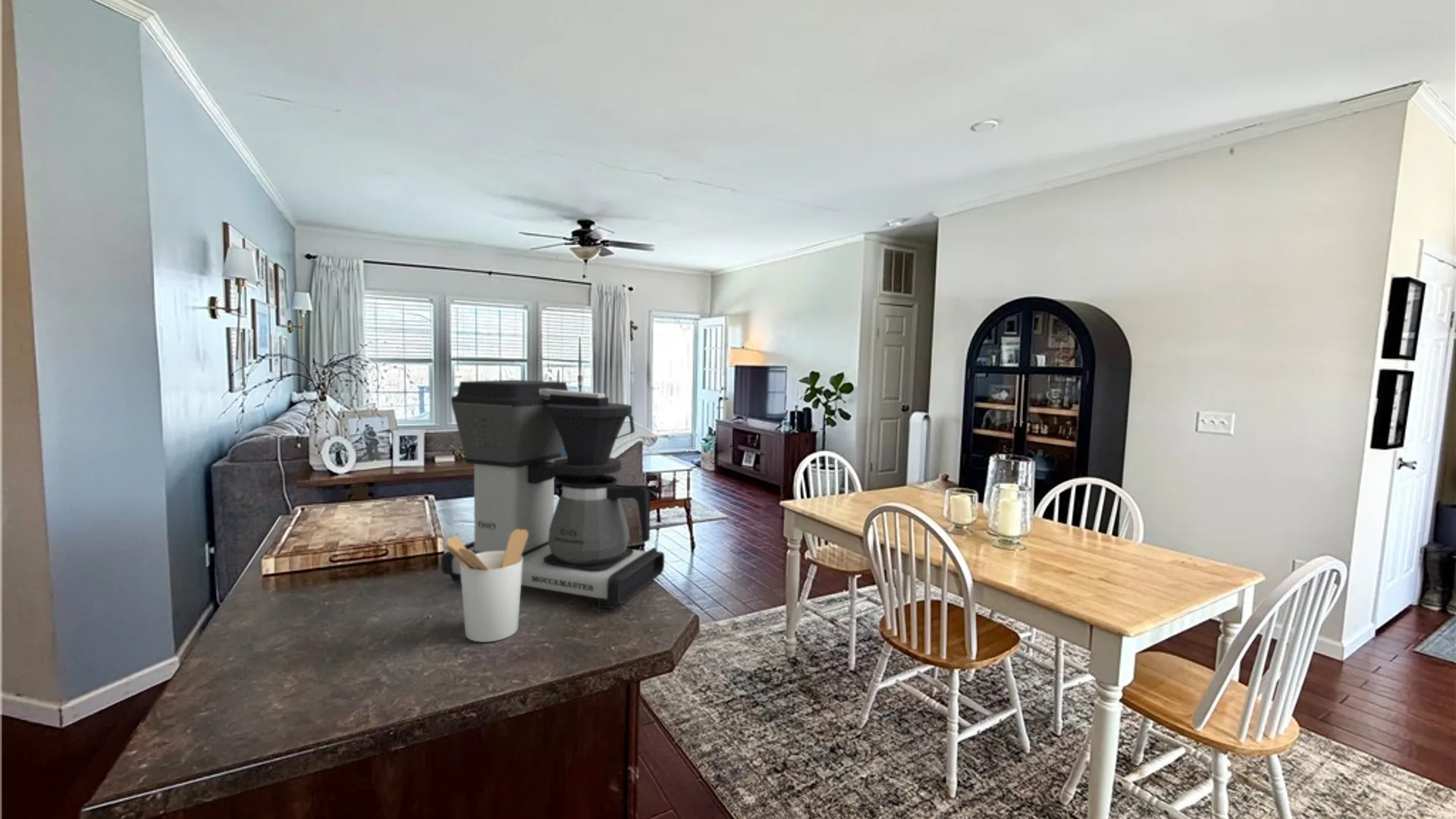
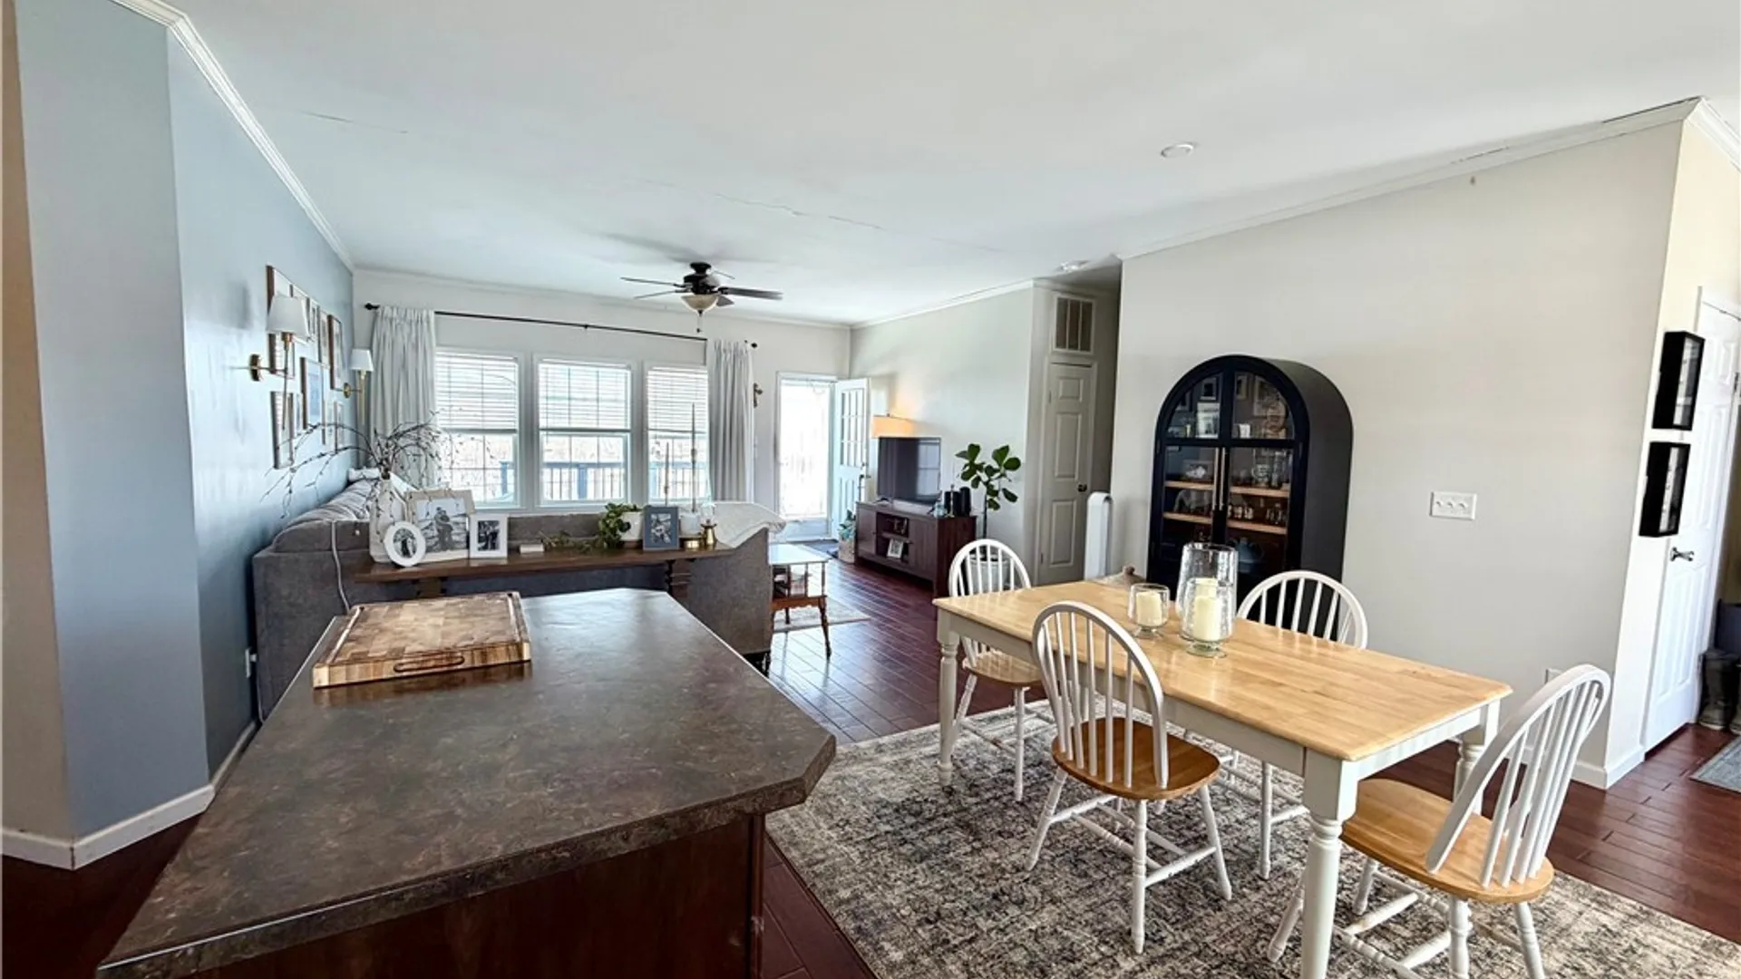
- coffee maker (558, 482)
- utensil holder (482, 583)
